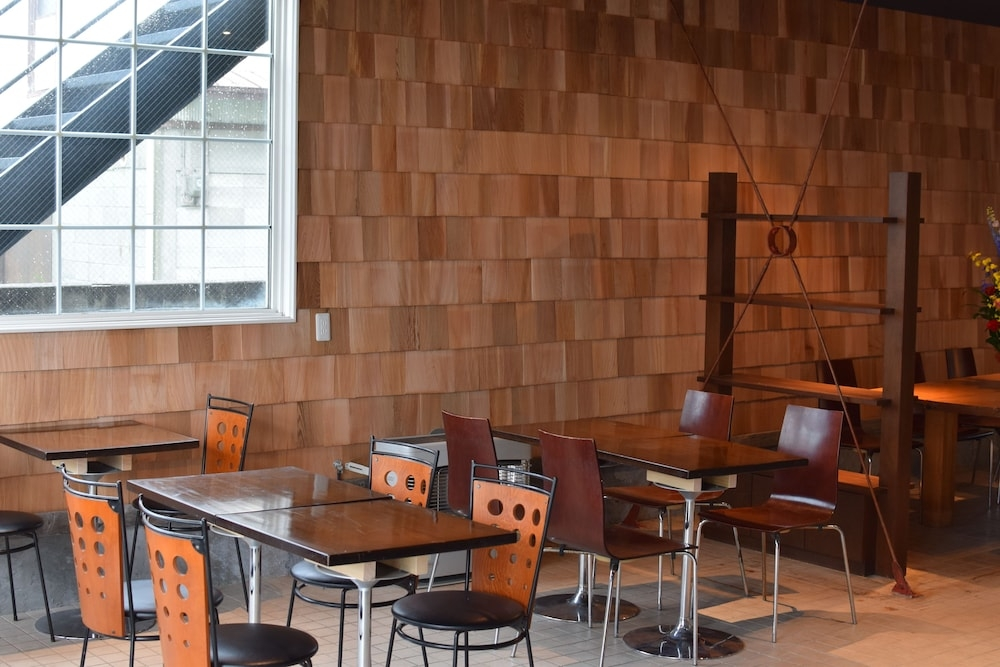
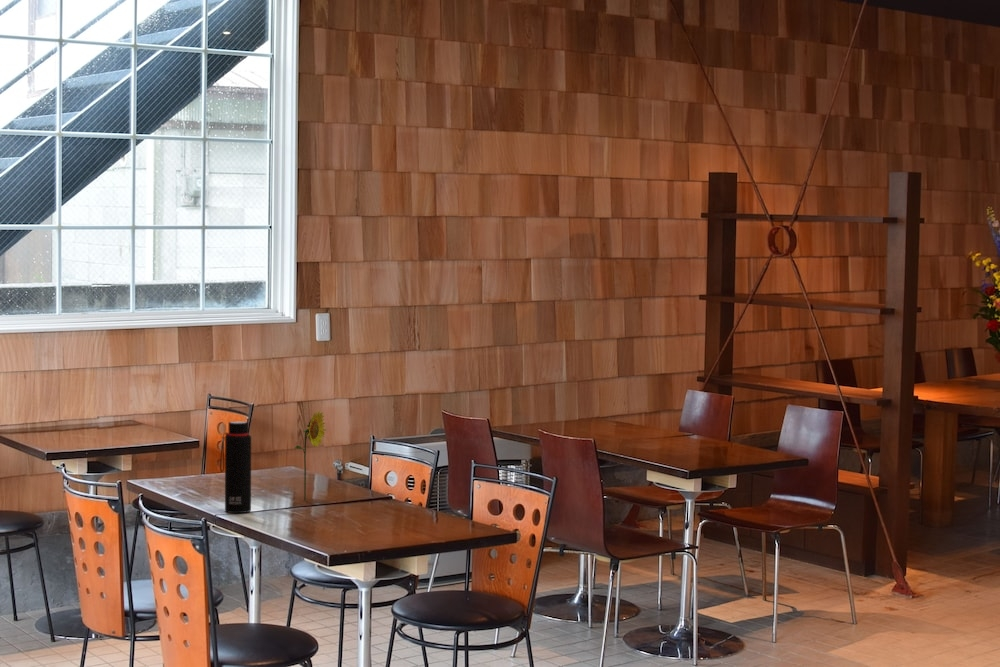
+ flower (305, 455)
+ water bottle (235, 466)
